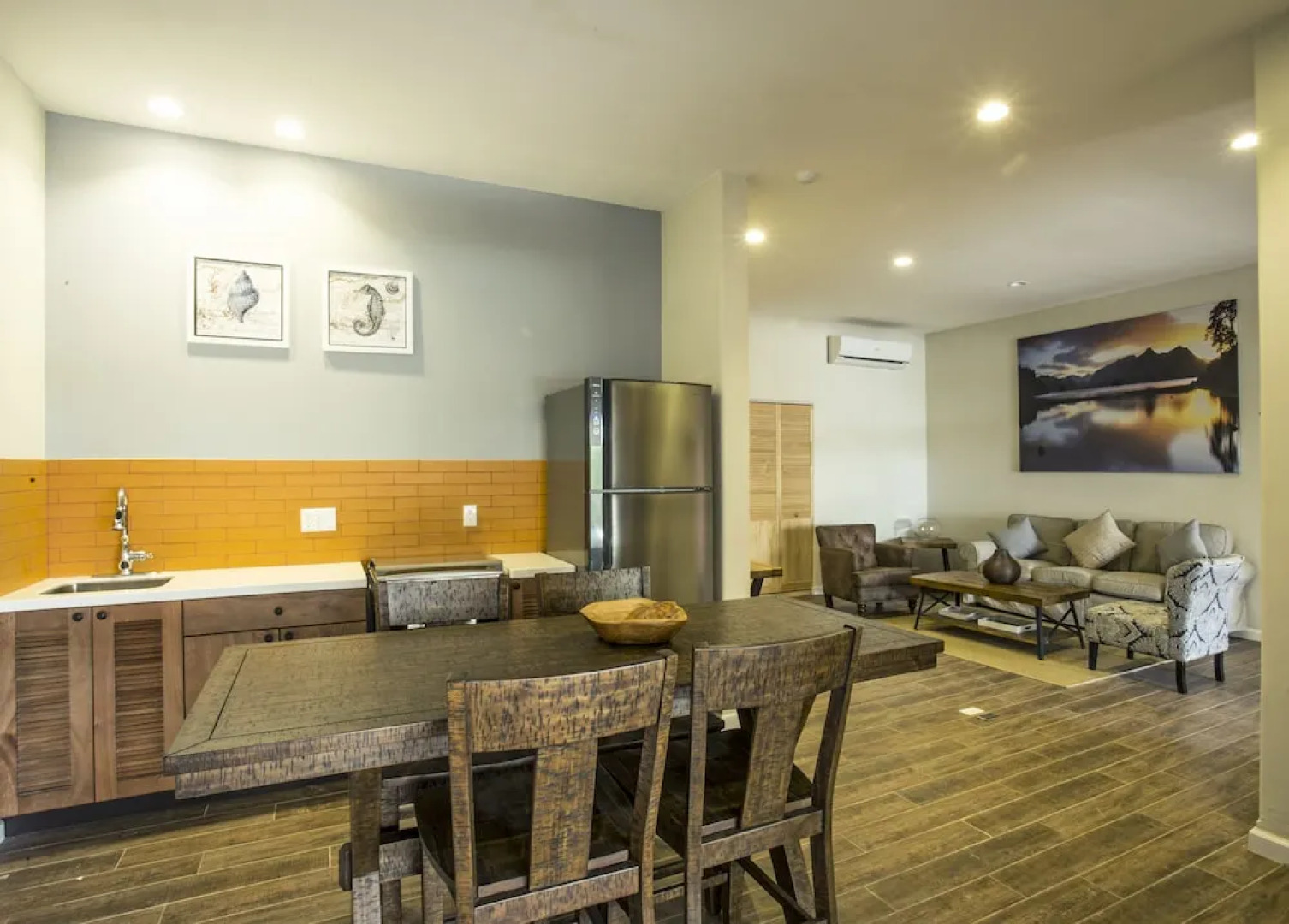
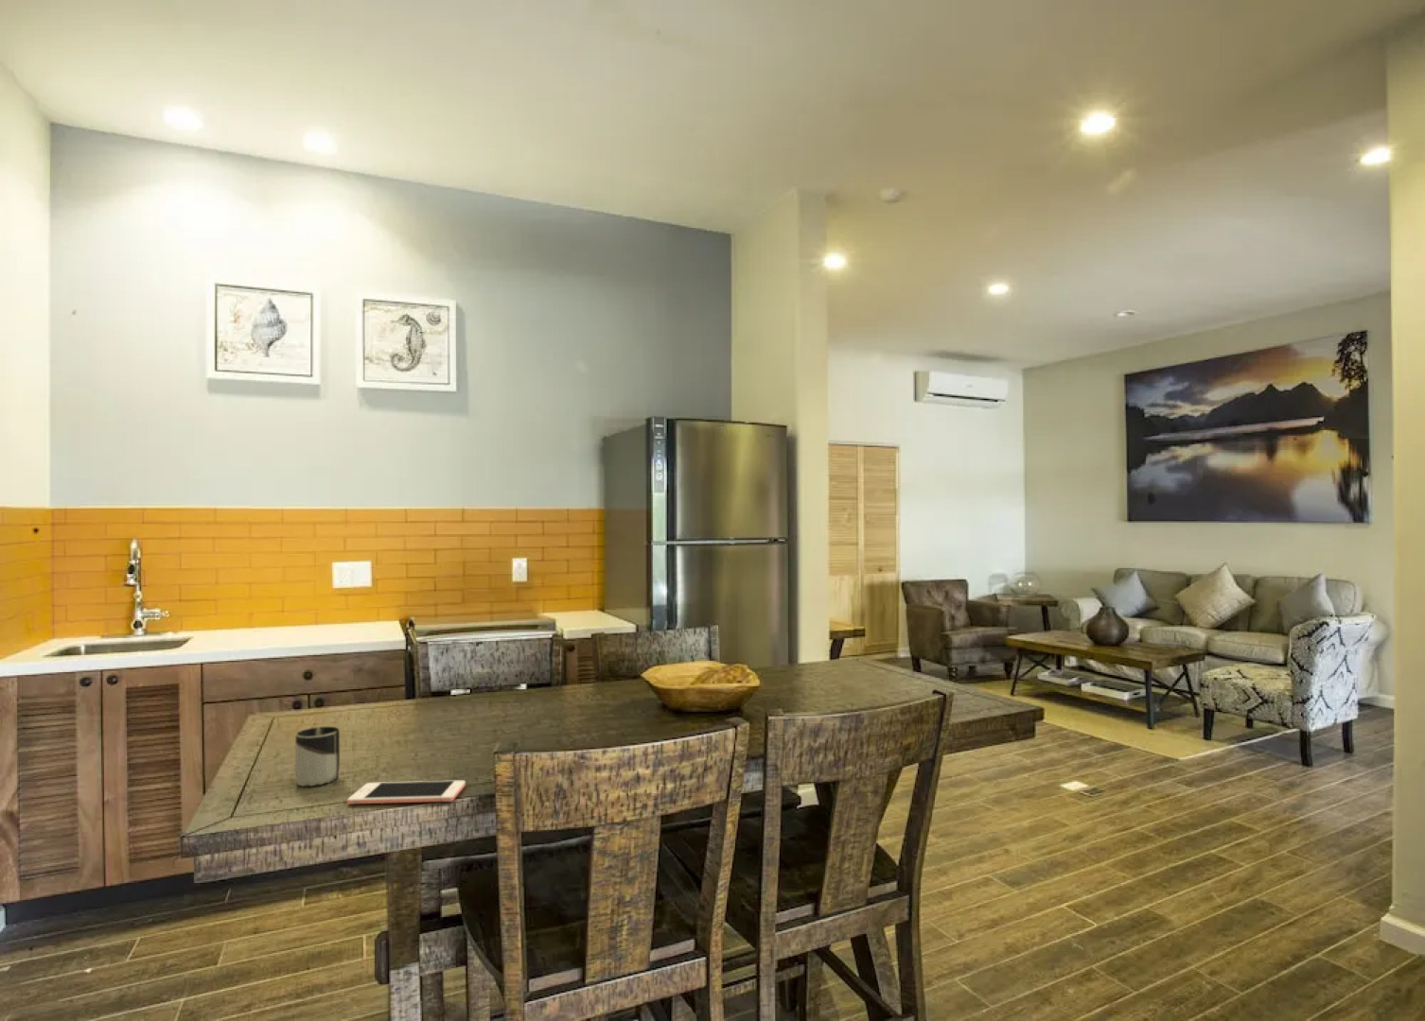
+ cup (319, 754)
+ cell phone (408, 791)
